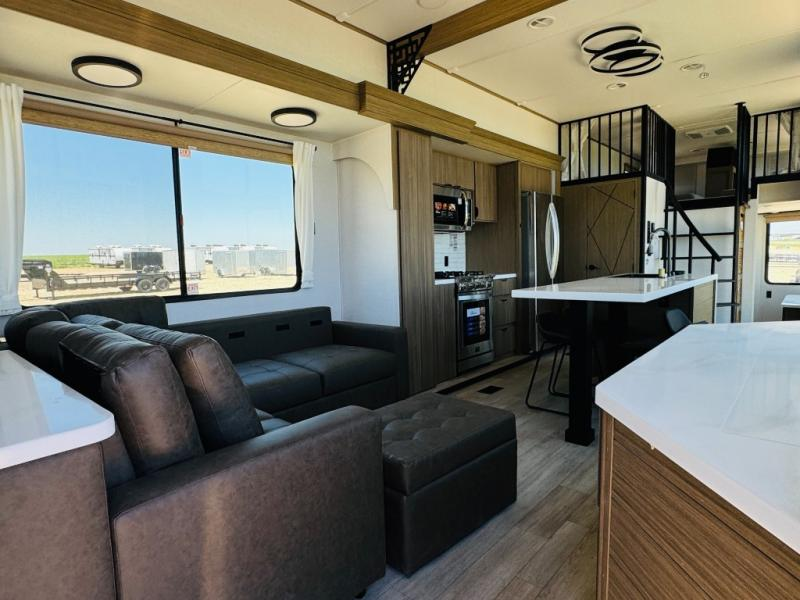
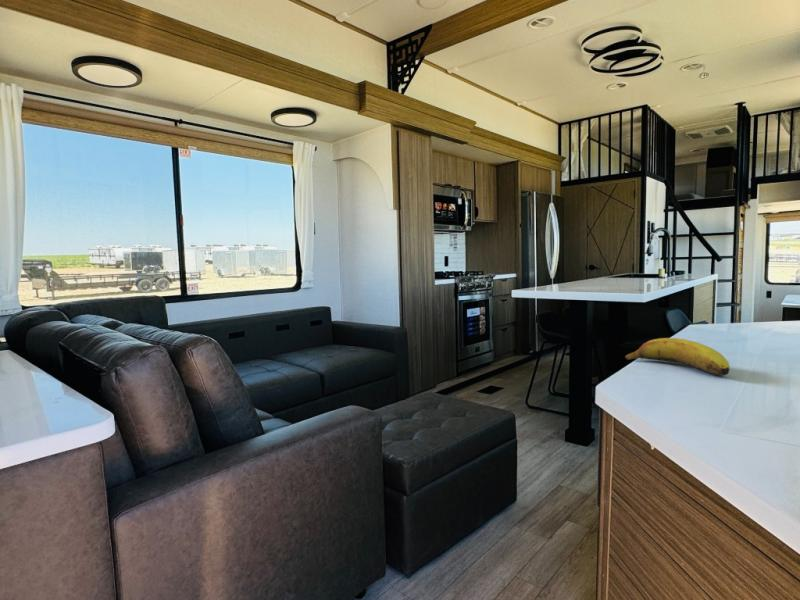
+ fruit (672, 354)
